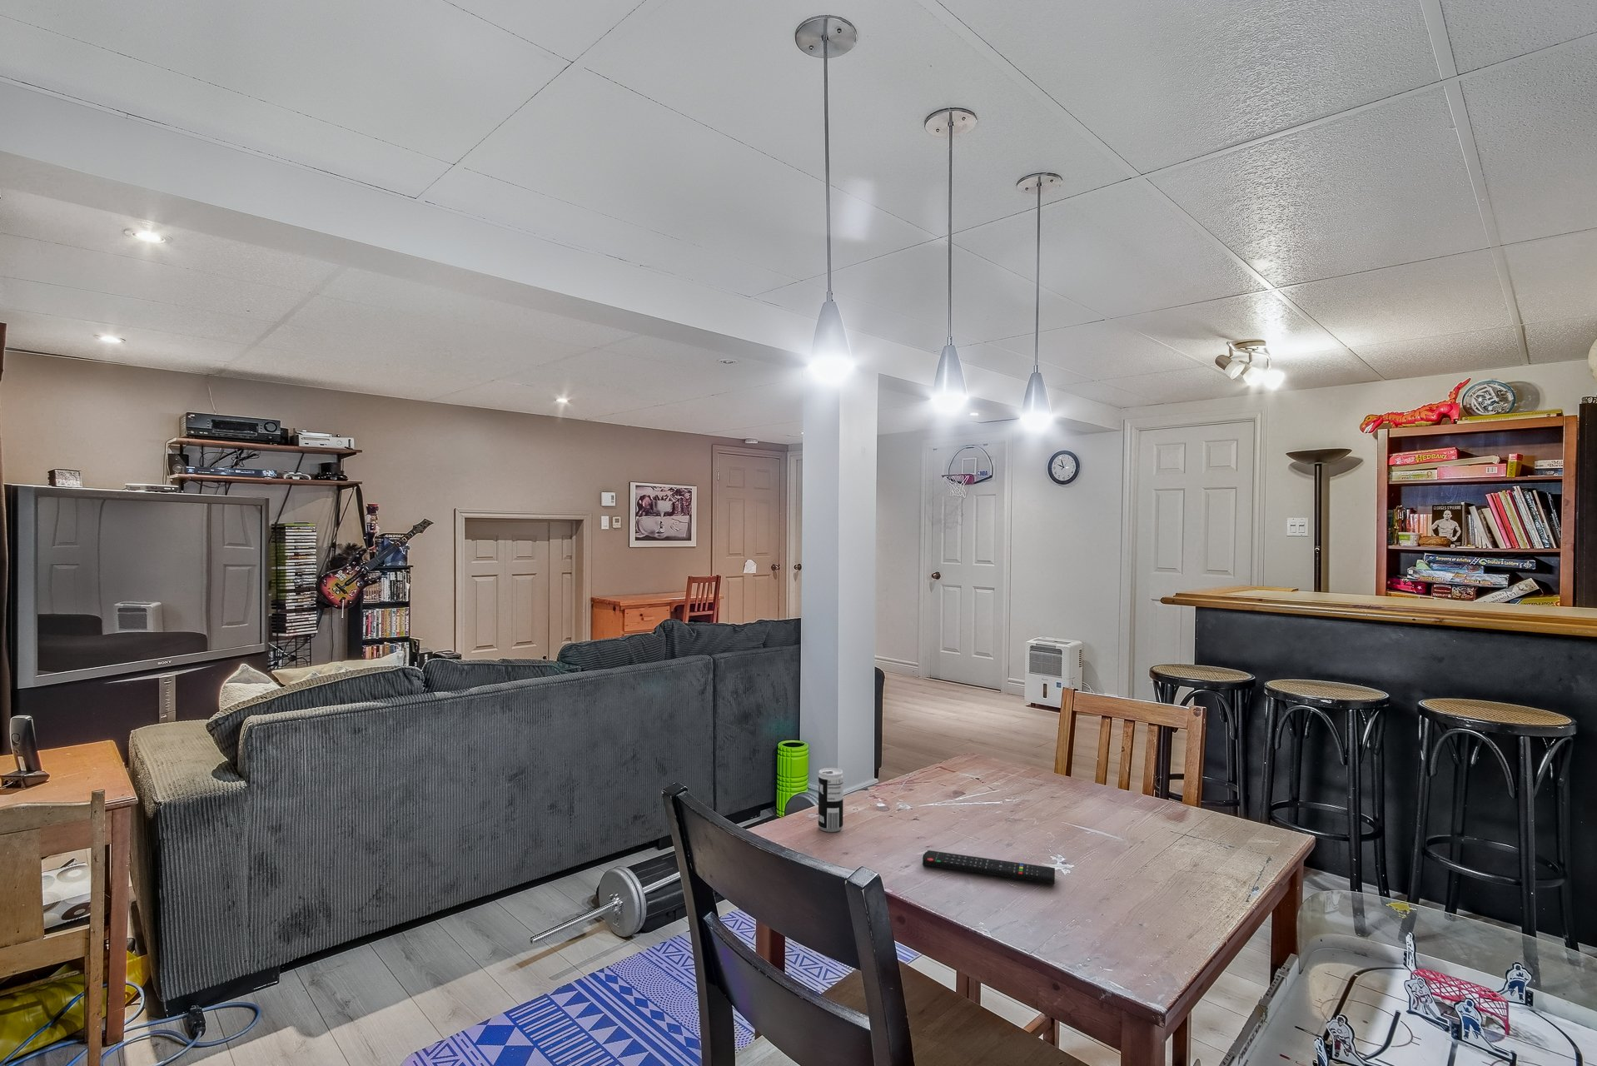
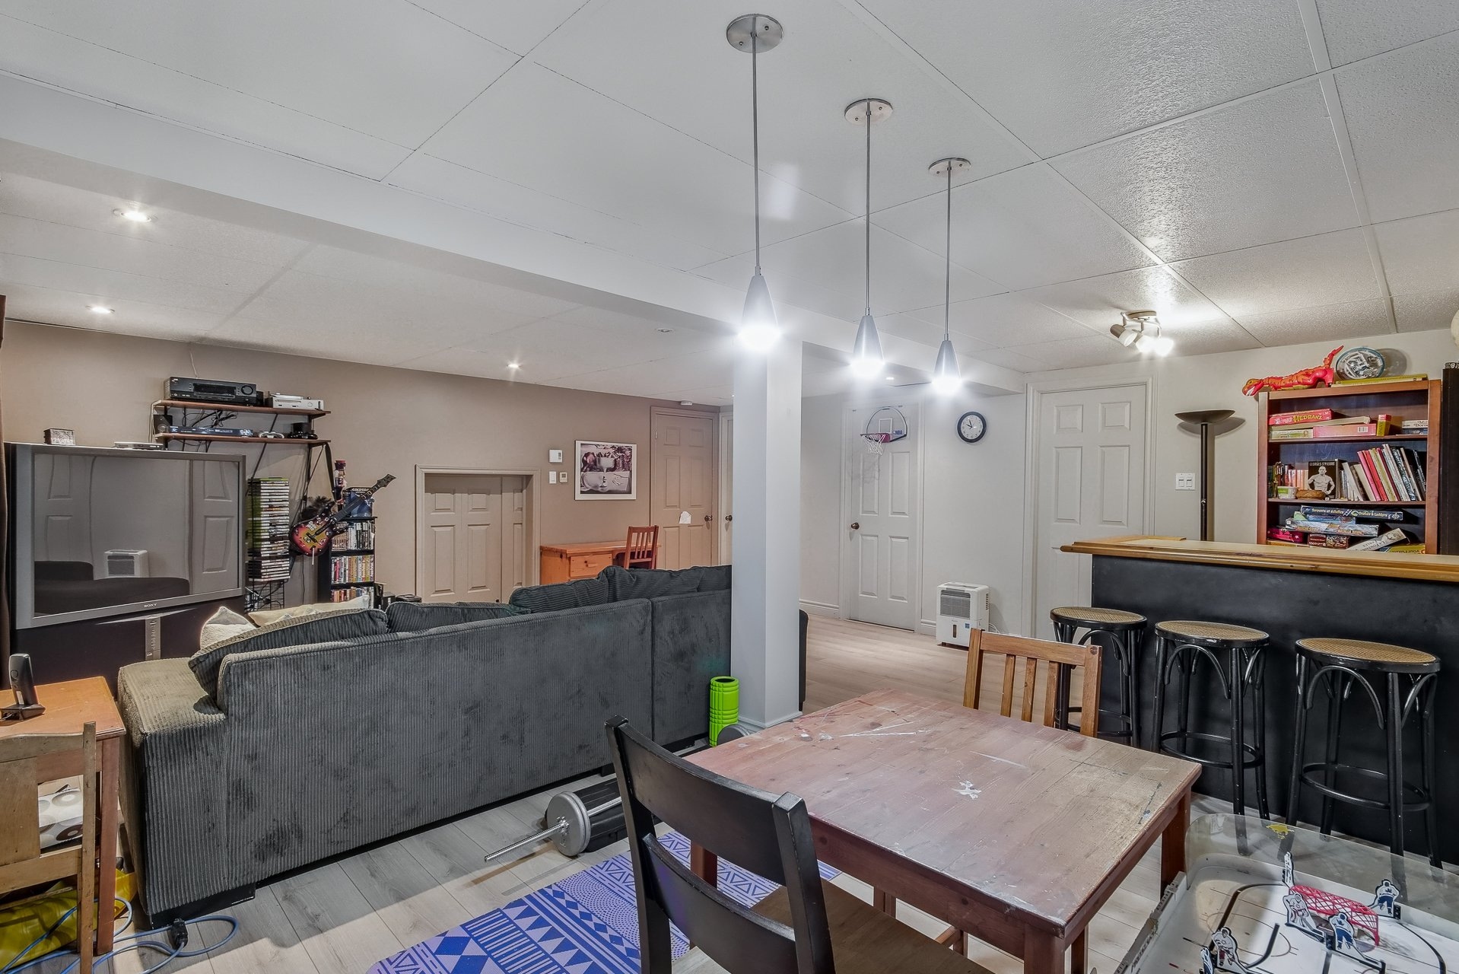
- remote control (987, 867)
- beverage can (830, 800)
